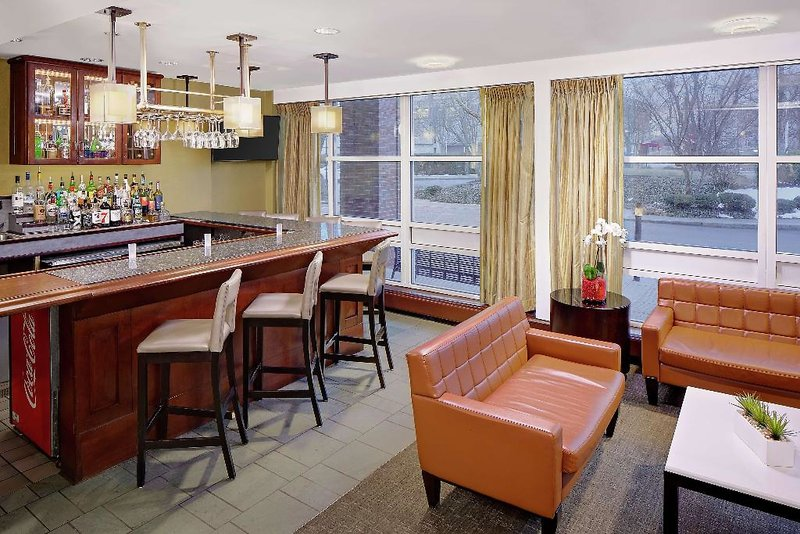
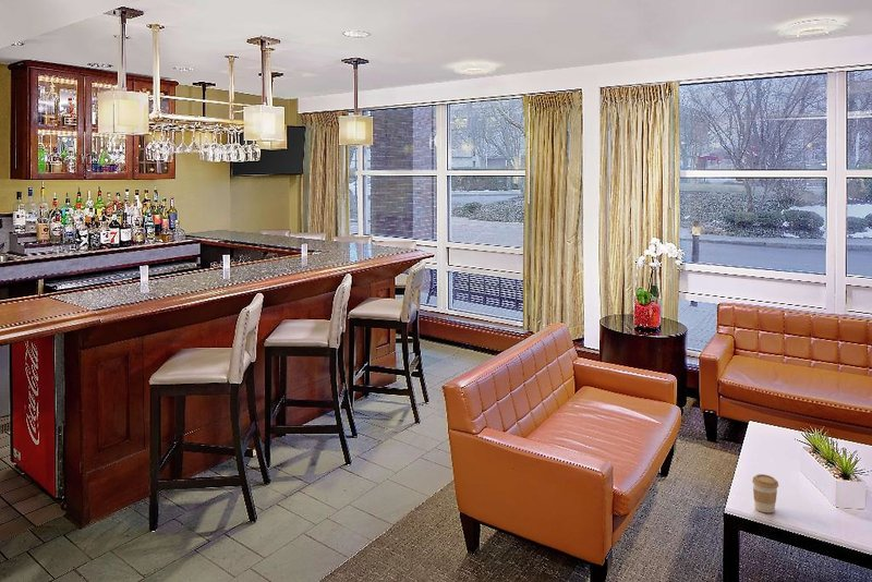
+ coffee cup (764, 493)
